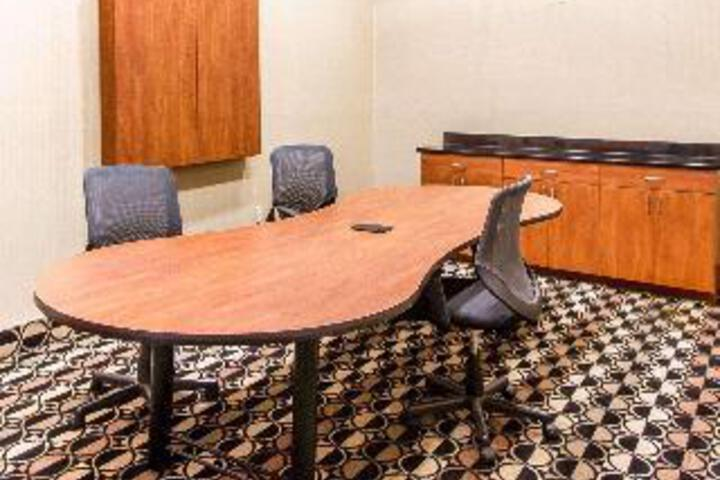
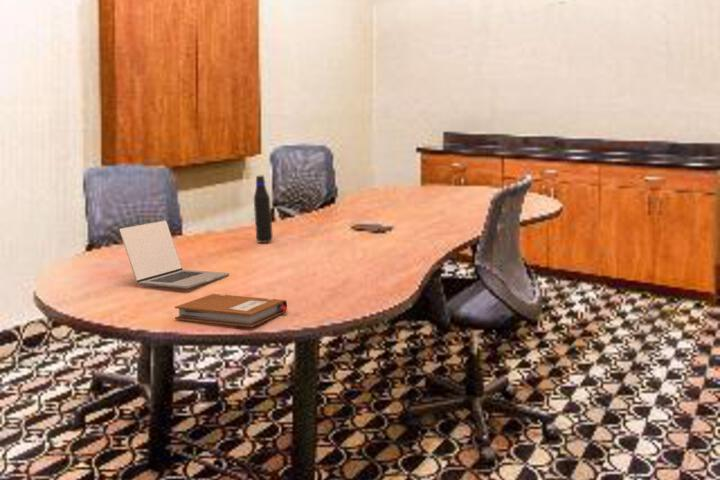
+ laptop (175, 252)
+ notebook (234, 308)
+ water bottle (263, 209)
